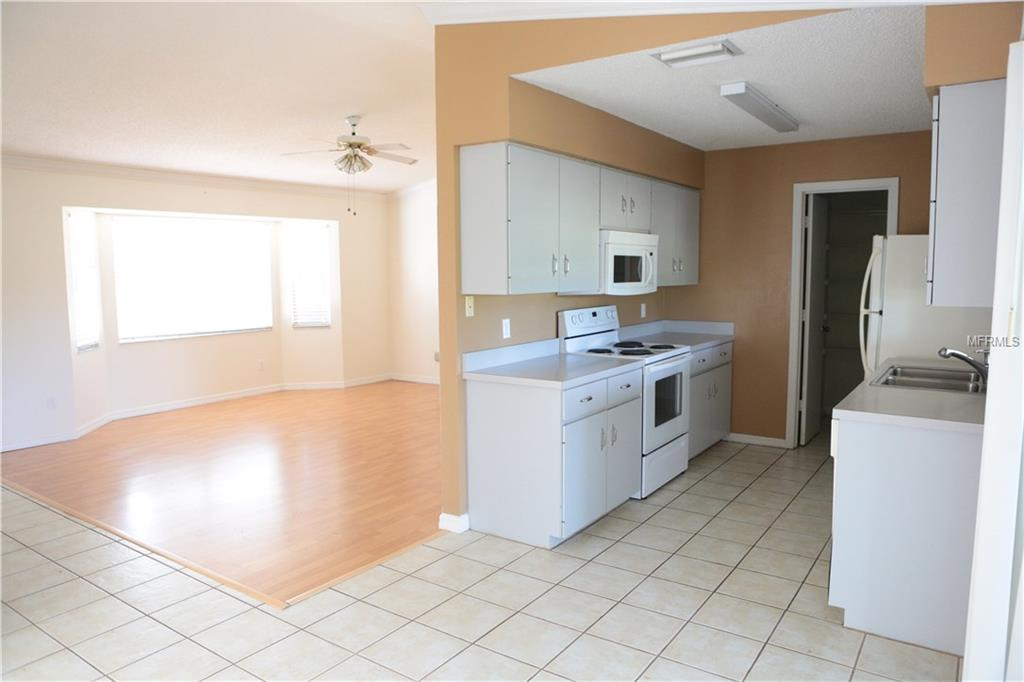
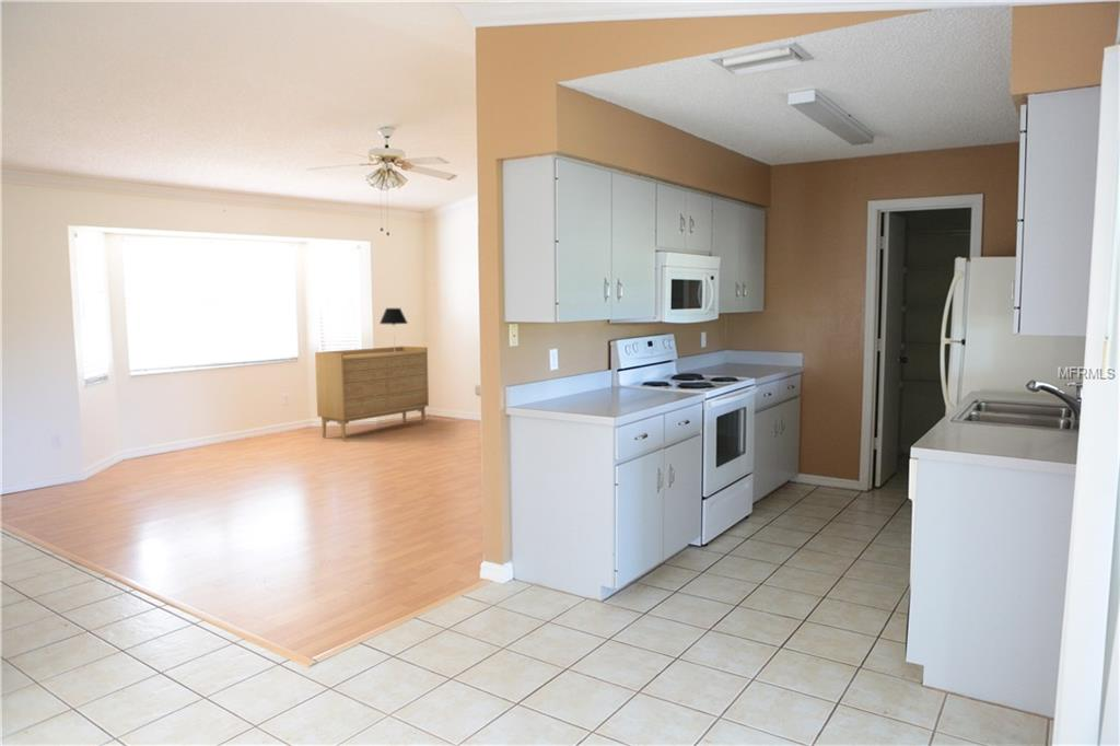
+ table lamp (394, 324)
+ sideboard (374, 389)
